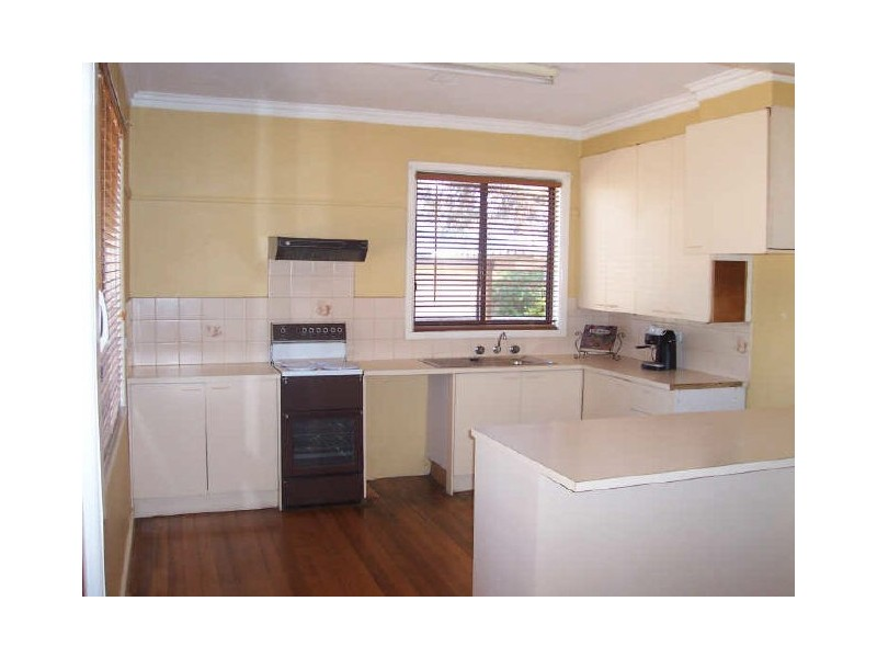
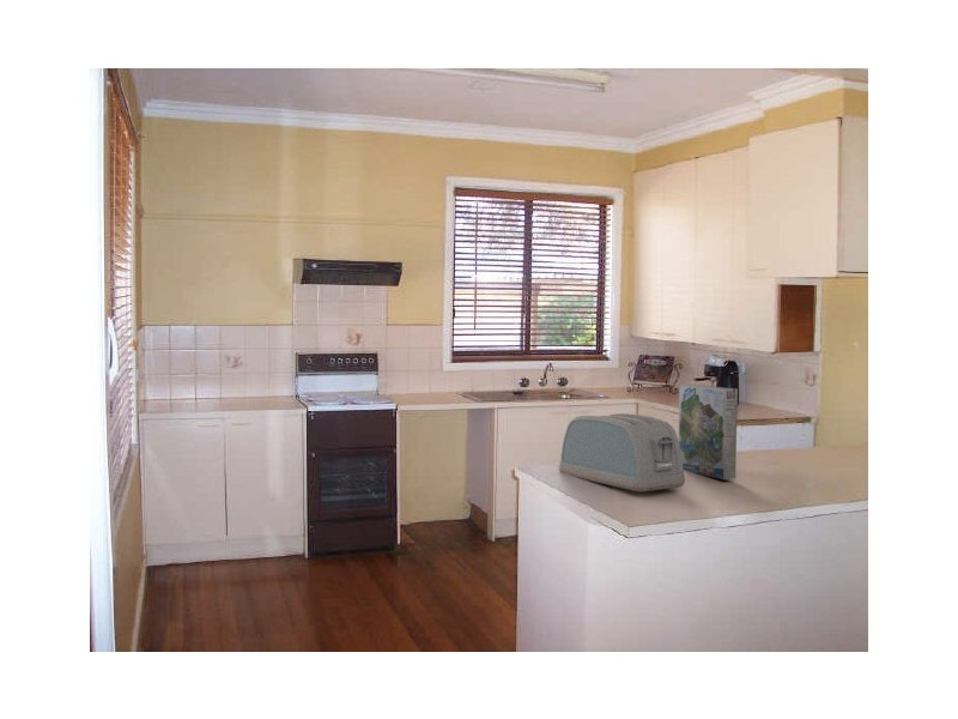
+ cereal box (707, 430)
+ toaster (620, 448)
